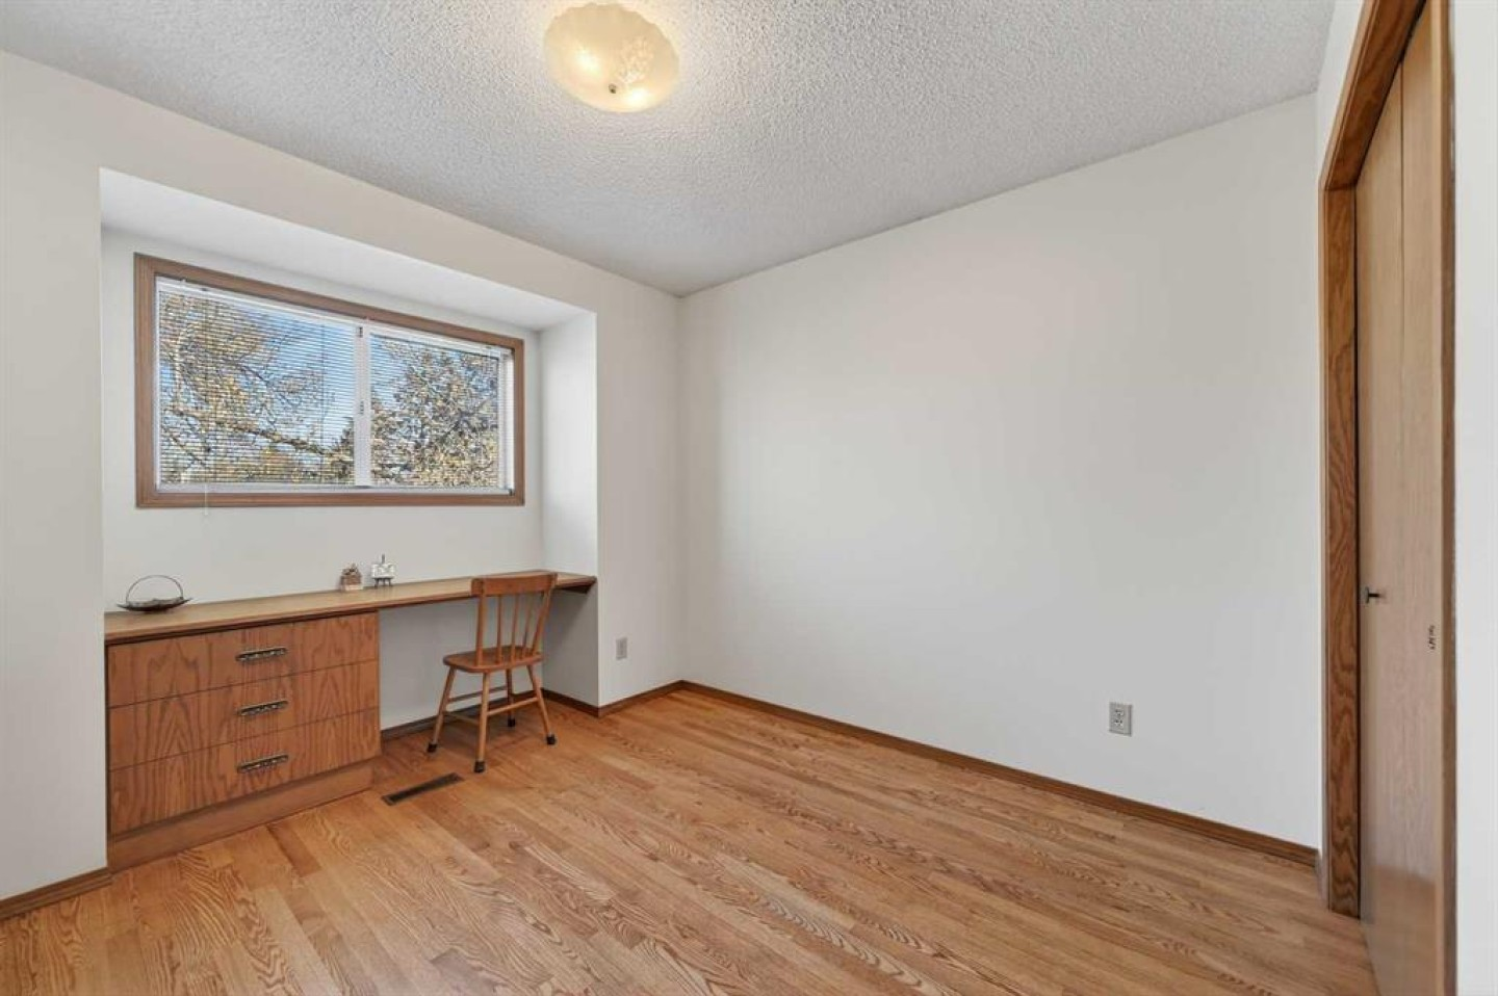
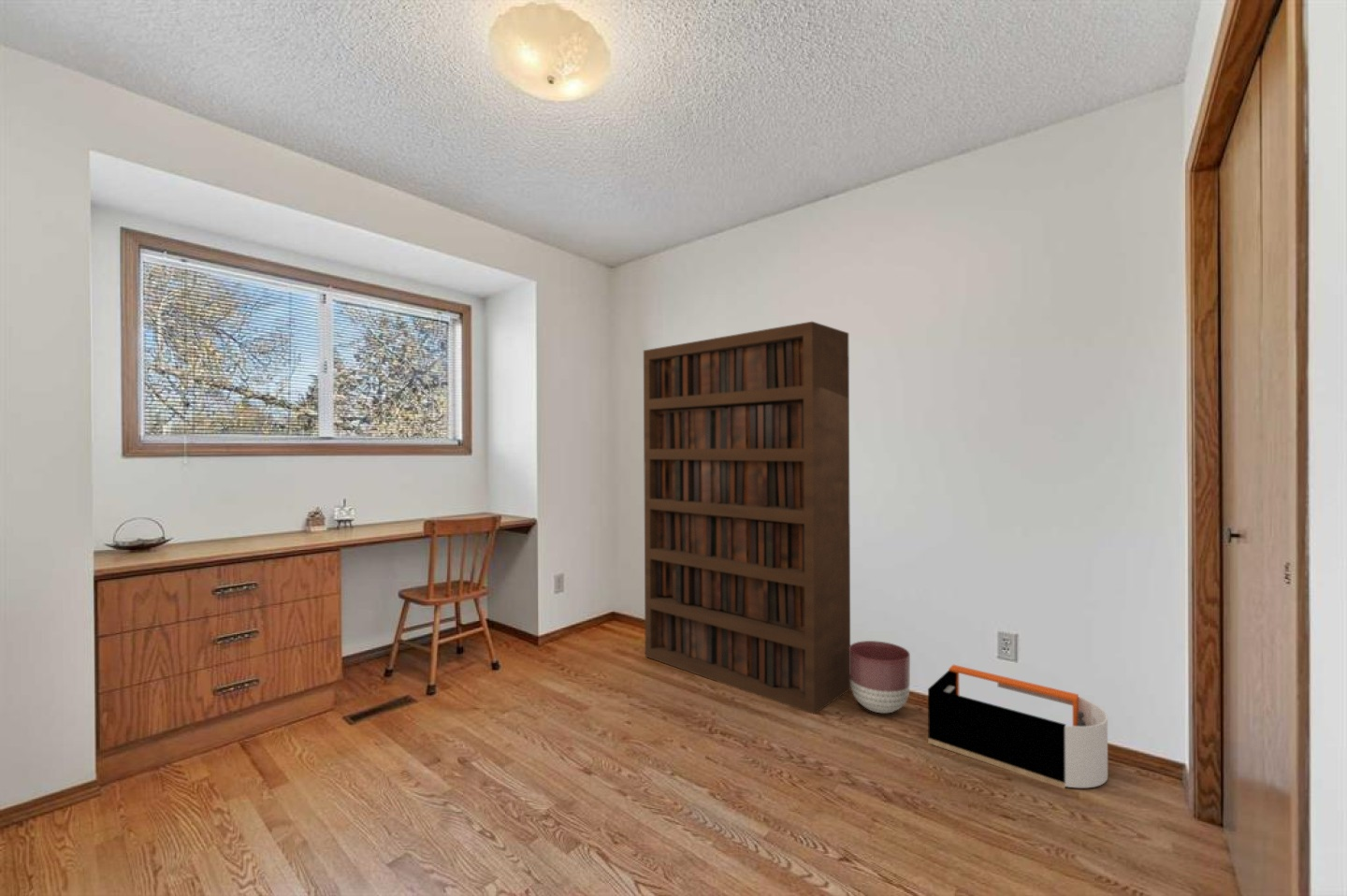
+ planter (878, 679)
+ bookcase (739, 507)
+ storage bin (1017, 723)
